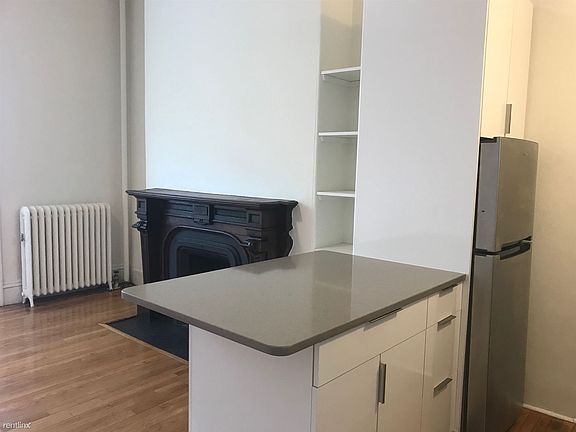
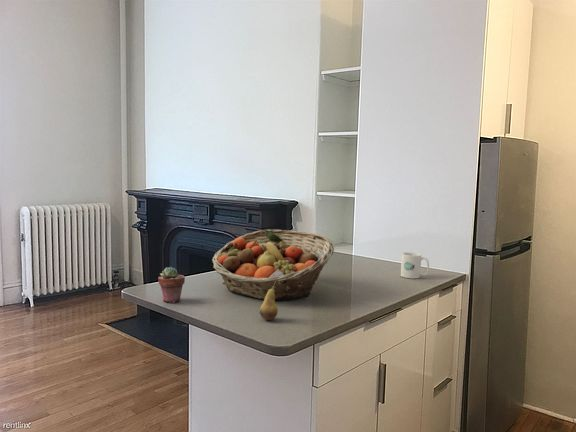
+ fruit (268, 301)
+ potted succulent (171, 283)
+ mug (415, 265)
+ fruit basket (272, 262)
